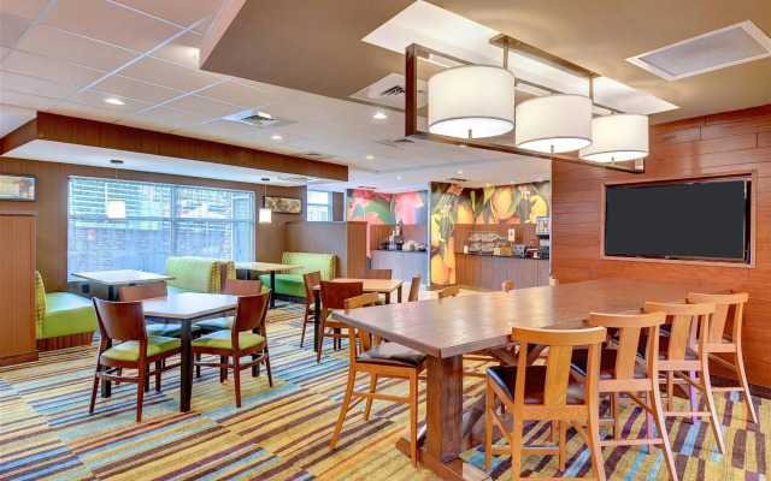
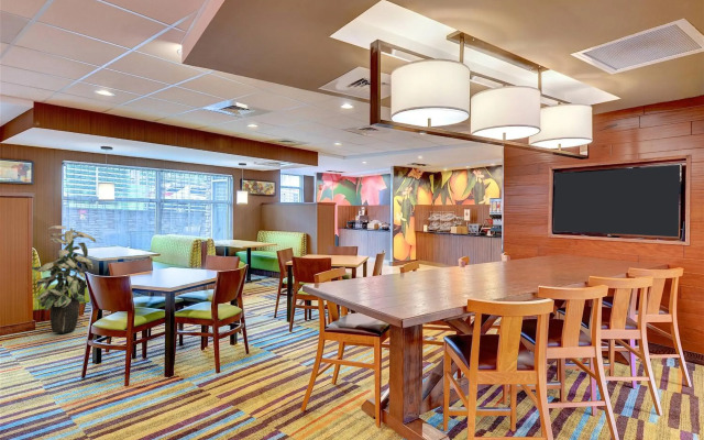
+ indoor plant (64, 278)
